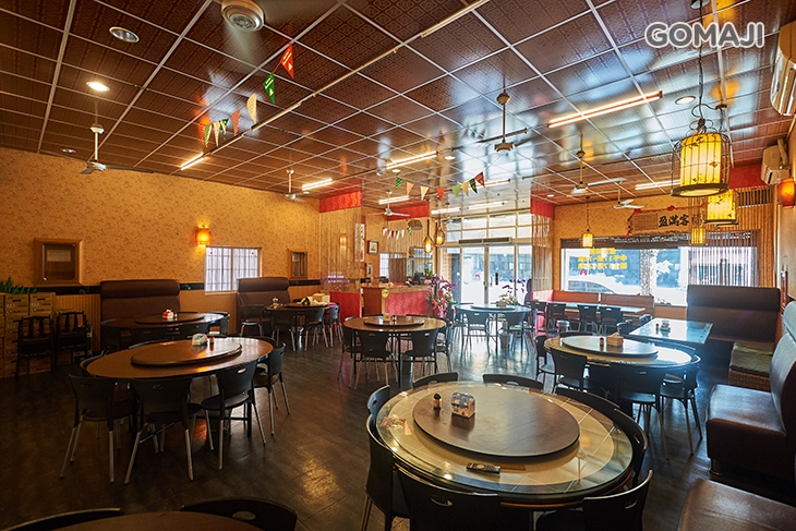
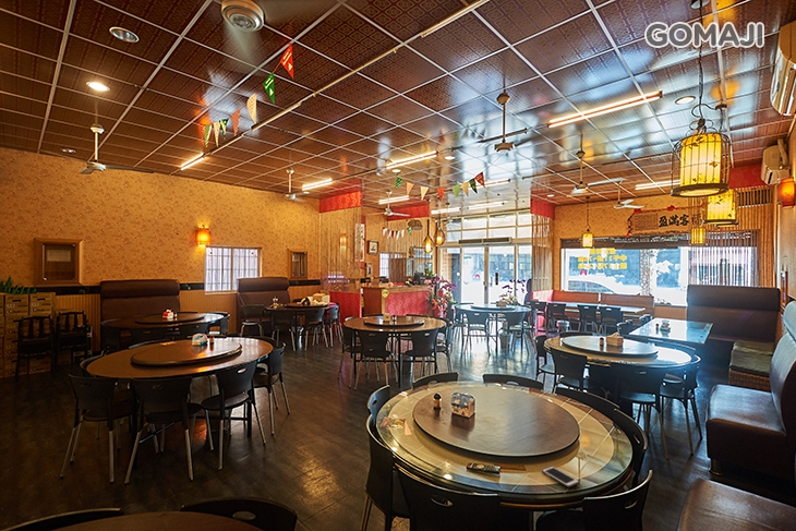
+ cell phone (559, 475)
